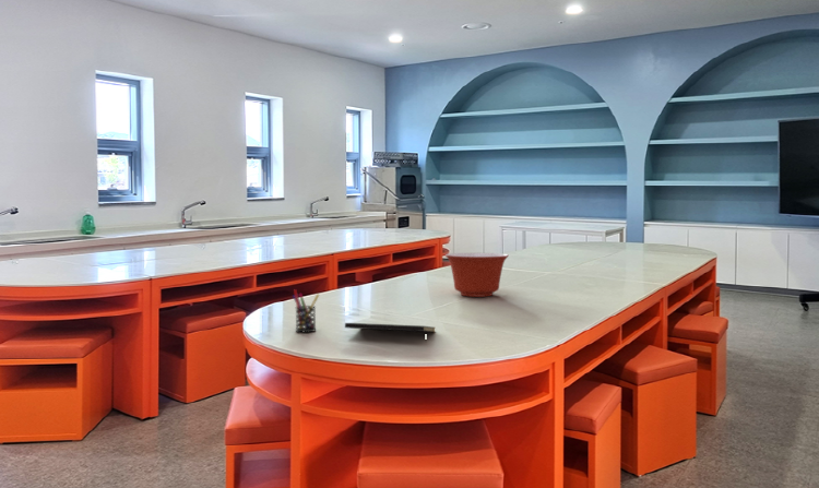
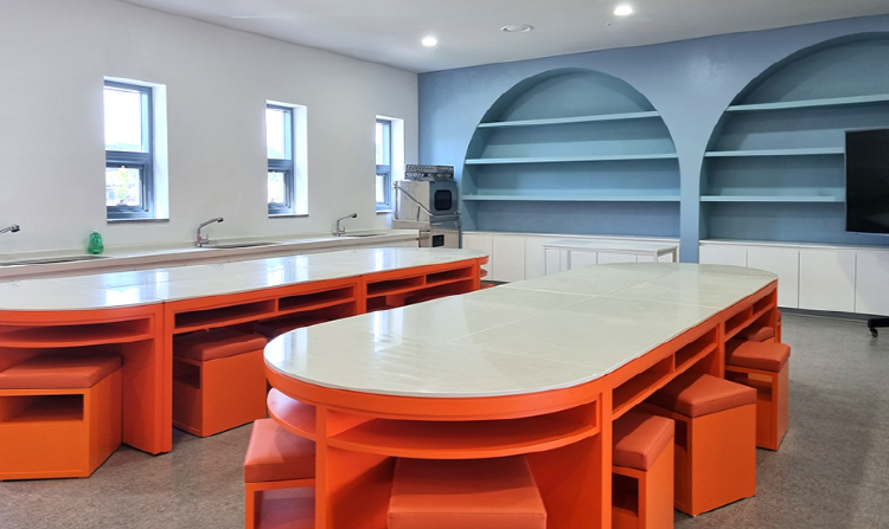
- notepad (391, 328)
- mixing bowl (476, 274)
- pen holder (304, 310)
